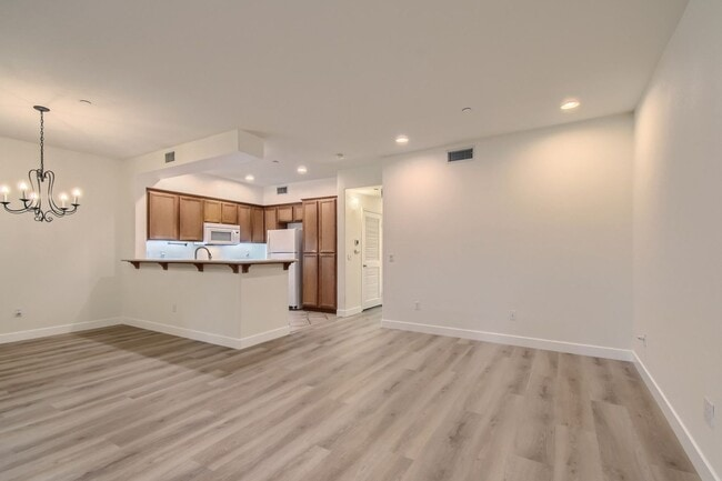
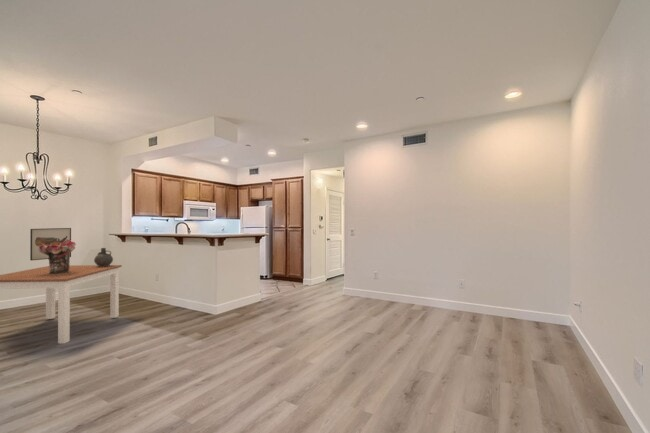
+ ceramic jug (103, 256)
+ wall art (51, 243)
+ bouquet (57, 255)
+ dining table (58, 300)
